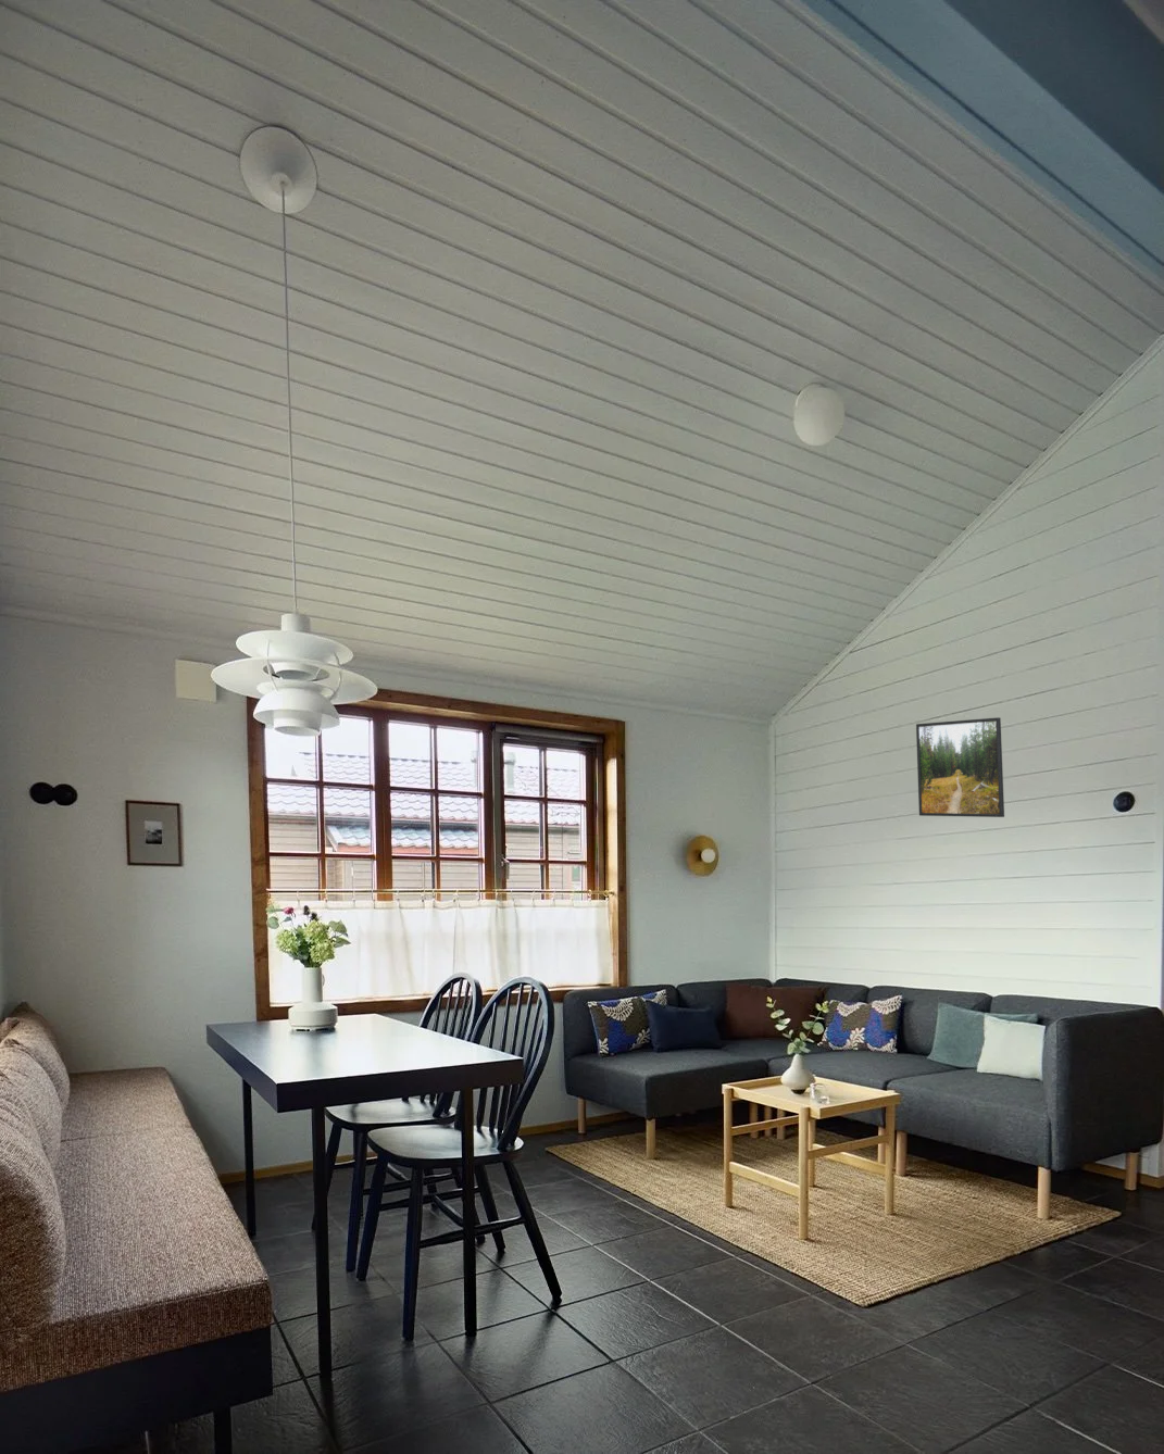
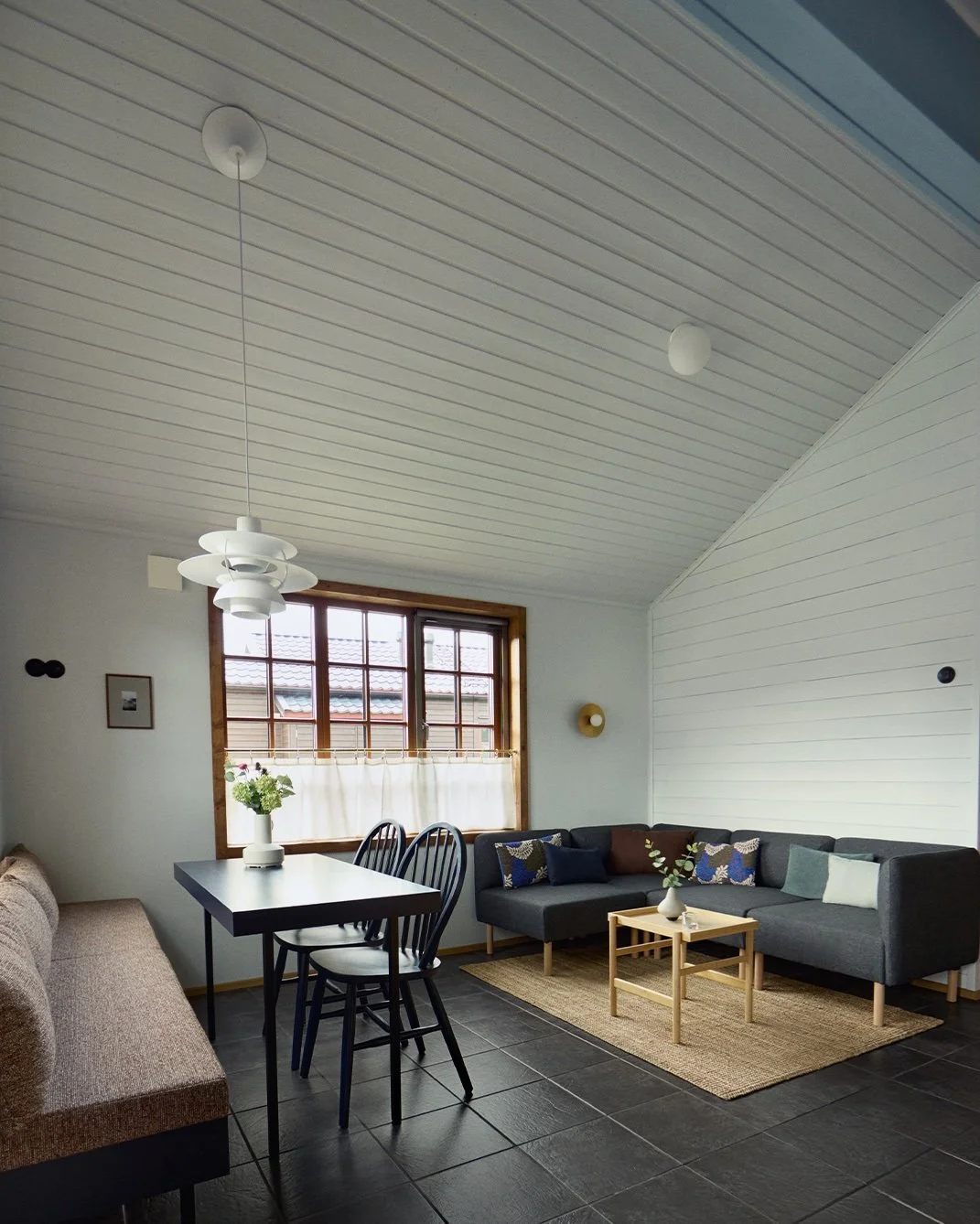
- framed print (957, 769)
